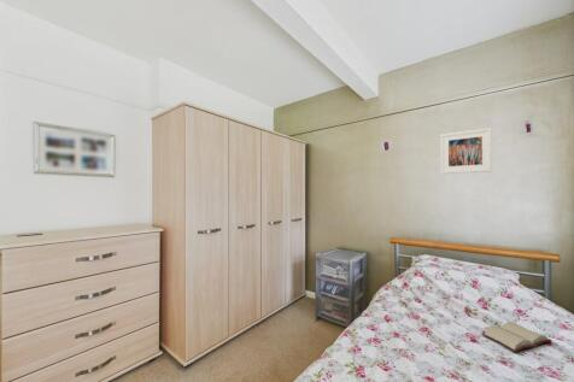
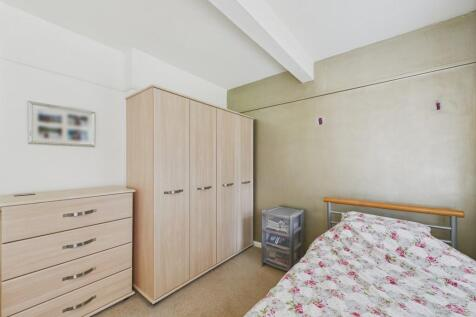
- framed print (464, 152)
- hardback book (515, 334)
